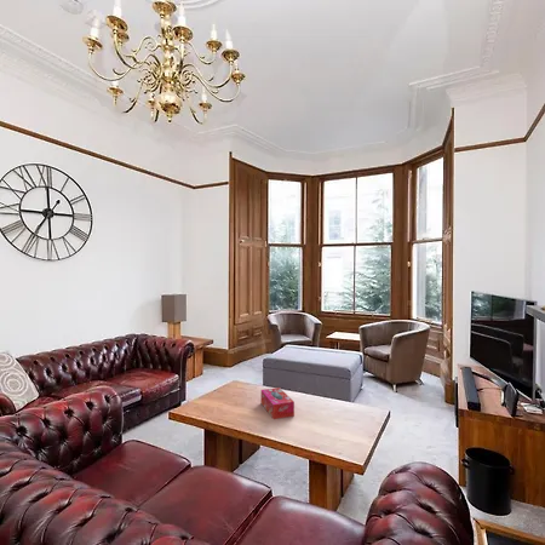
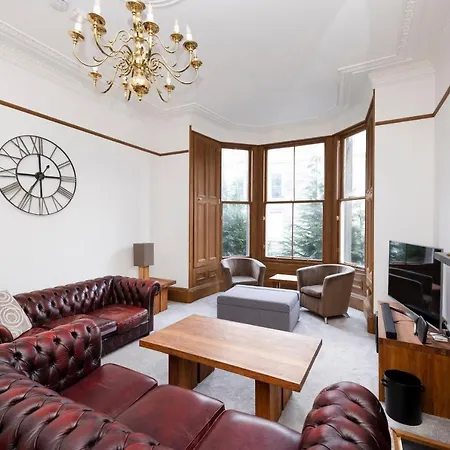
- tissue box (276, 402)
